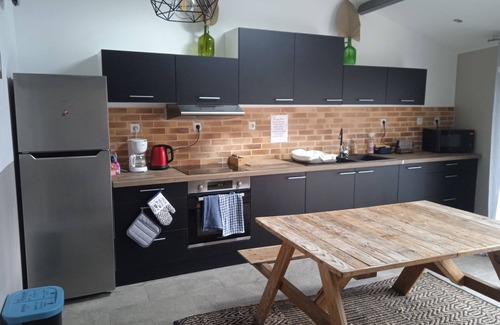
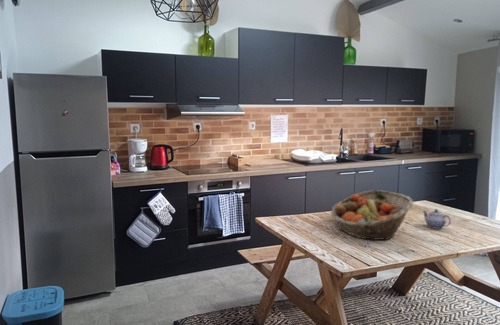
+ fruit basket (370, 213)
+ teapot (435, 218)
